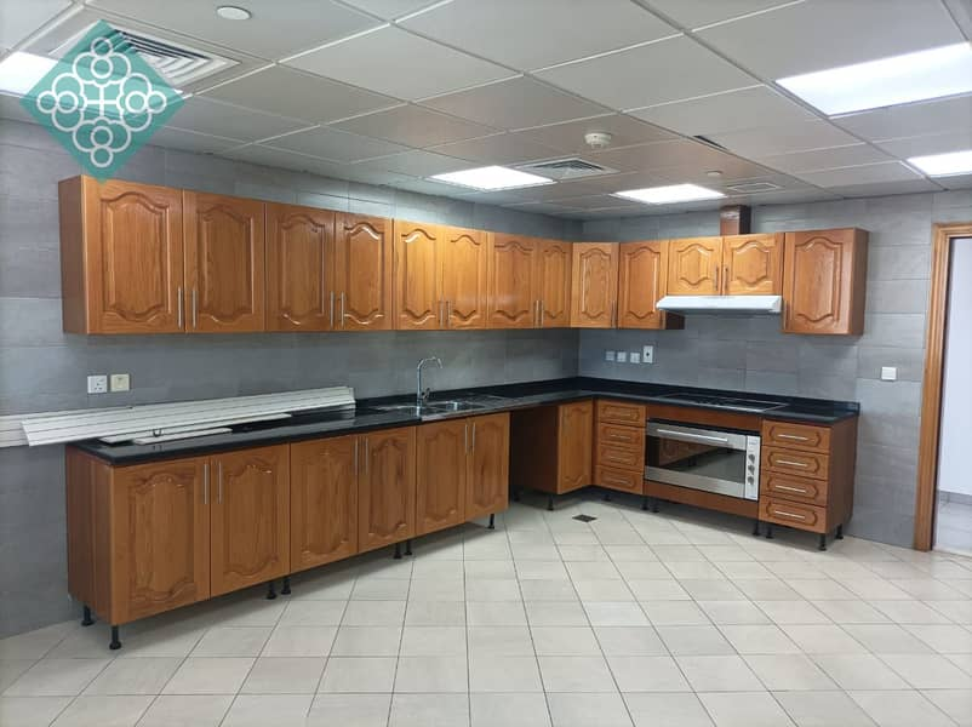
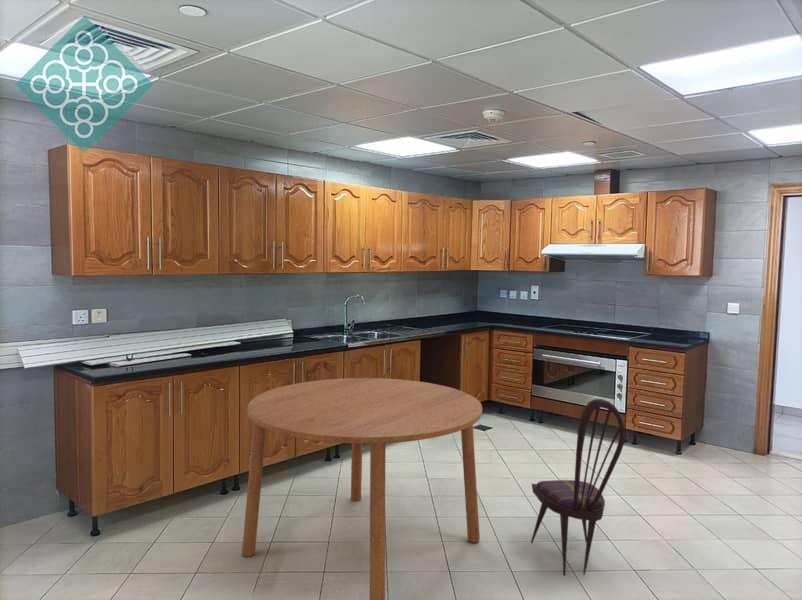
+ dining table (361, 474)
+ dining chair (576, 476)
